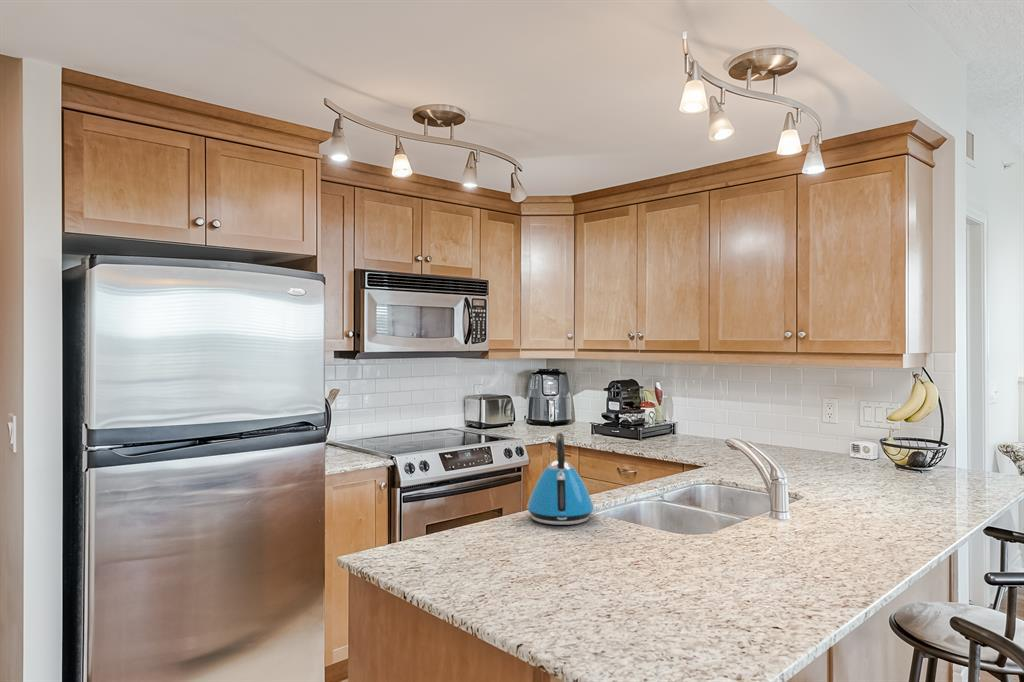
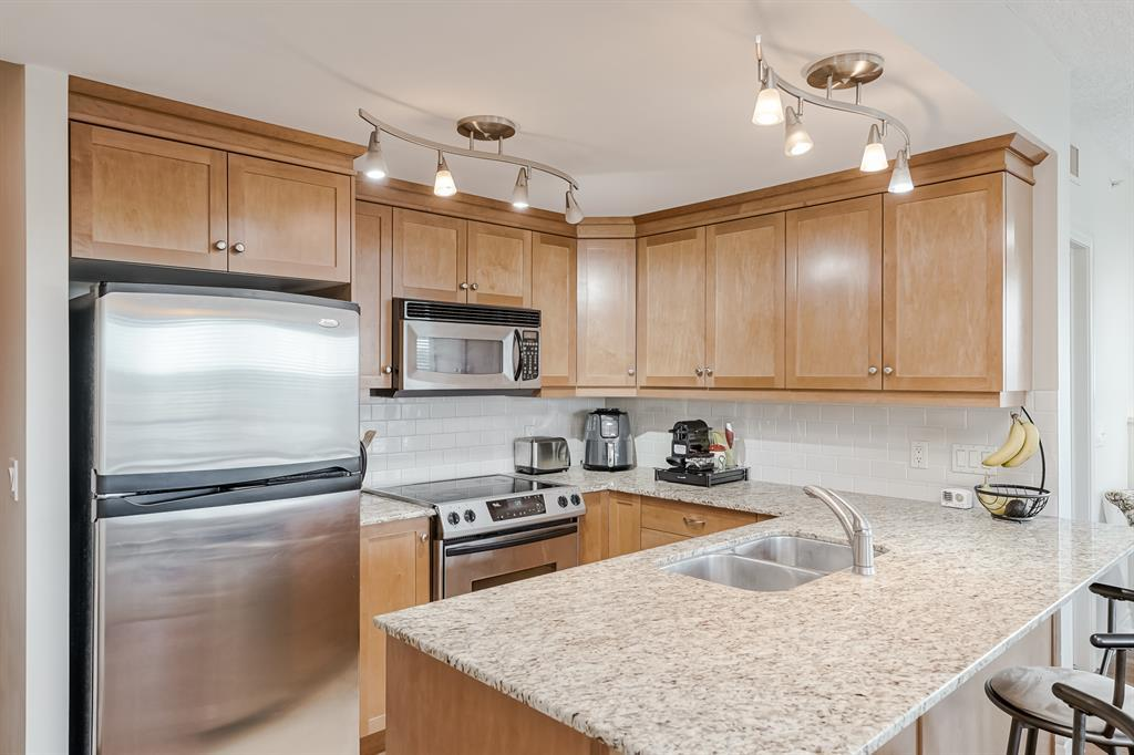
- kettle (560, 475)
